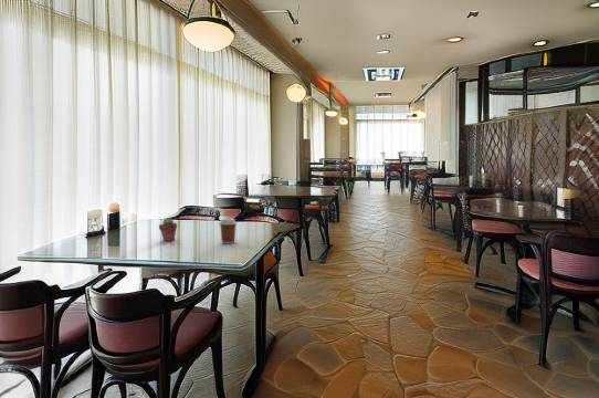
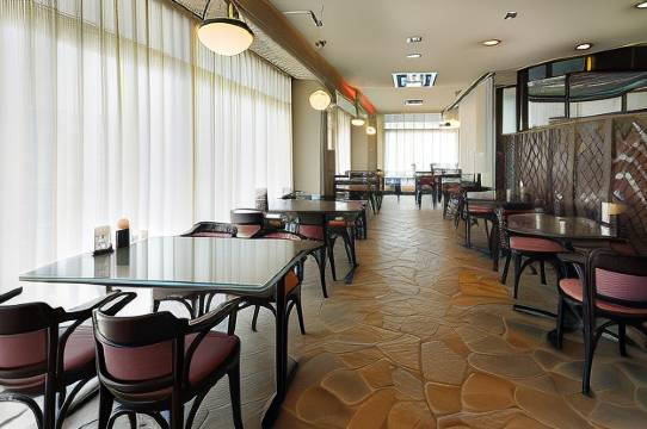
- potted succulent (168, 228)
- coffee cup (228, 230)
